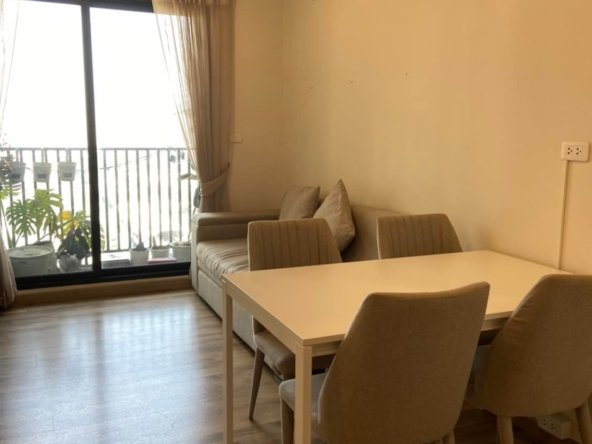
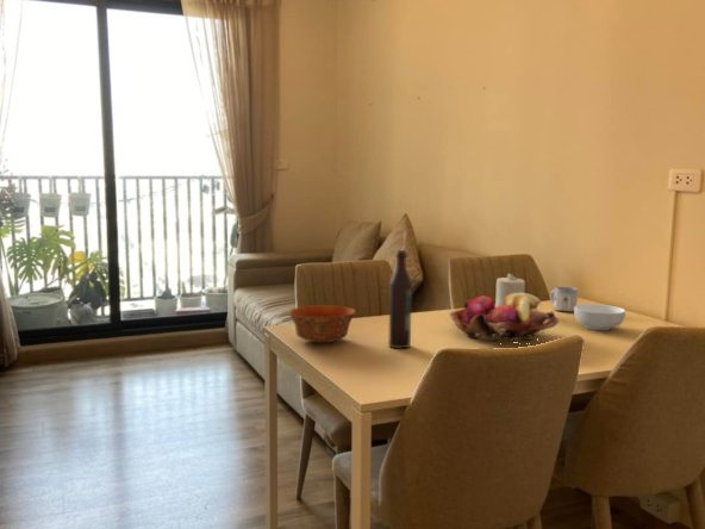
+ bowl (322, 325)
+ mug (561, 298)
+ candle (511, 292)
+ cereal bowl (599, 317)
+ wine bottle (400, 298)
+ fruit basket (505, 315)
